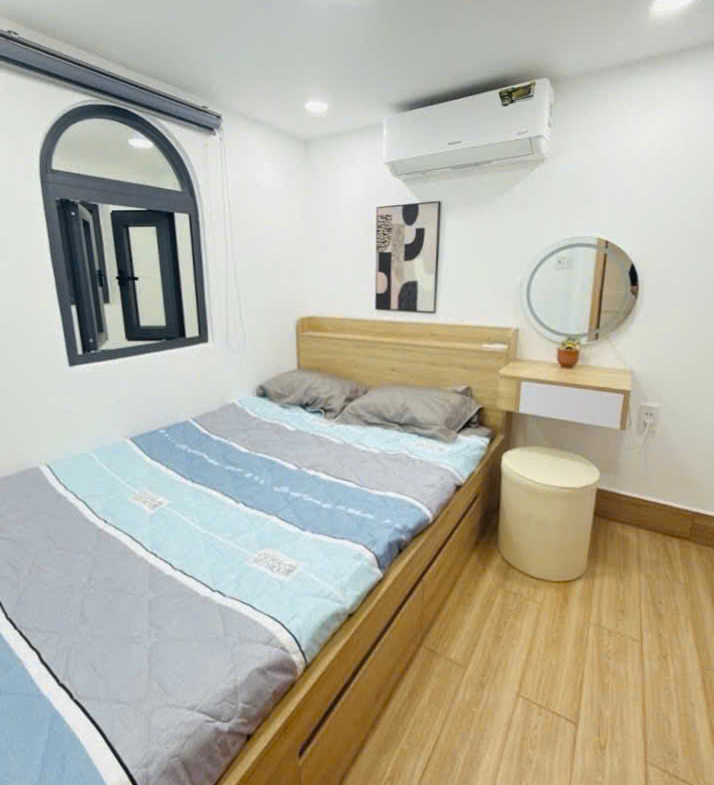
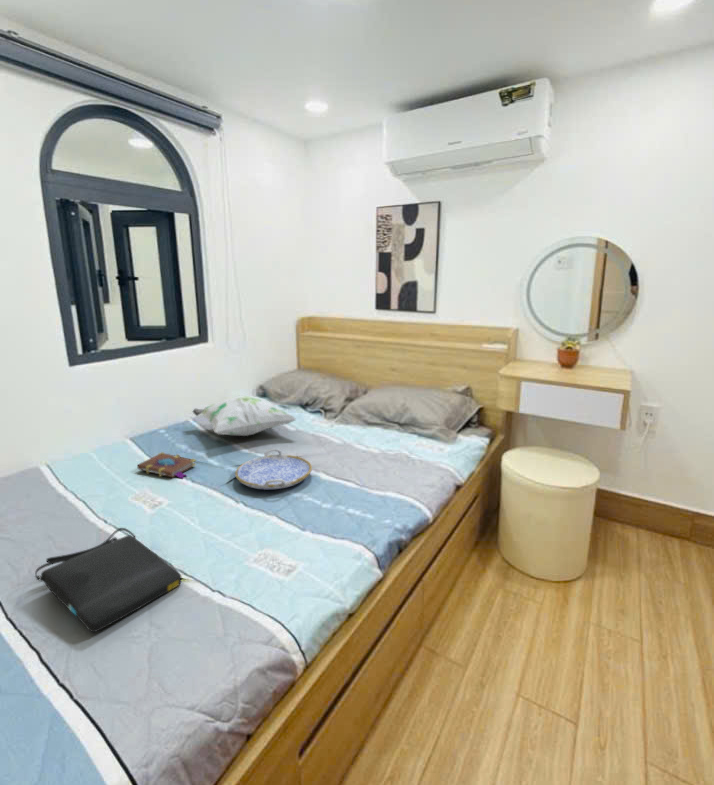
+ serving tray (274, 470)
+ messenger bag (108, 572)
+ book (171, 464)
+ decorative pillow (242, 414)
